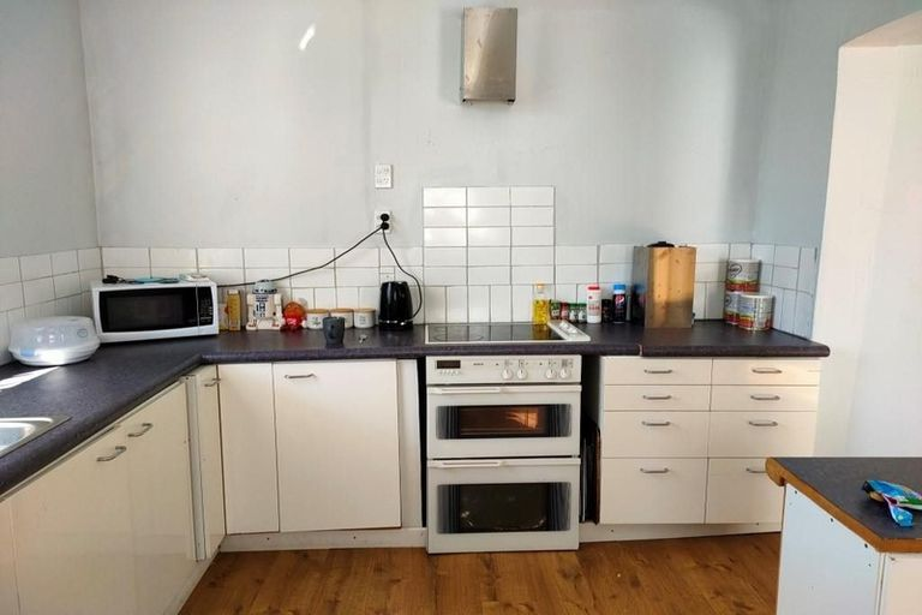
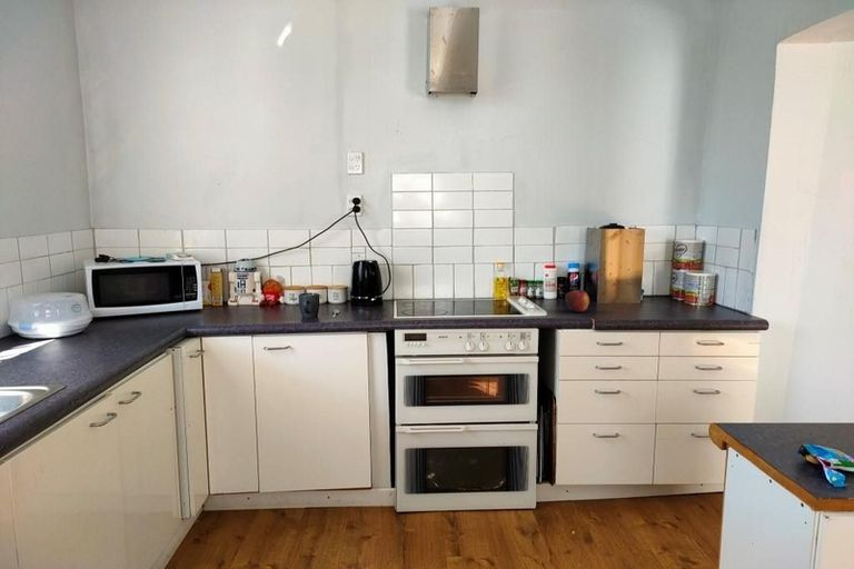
+ fruit (576, 300)
